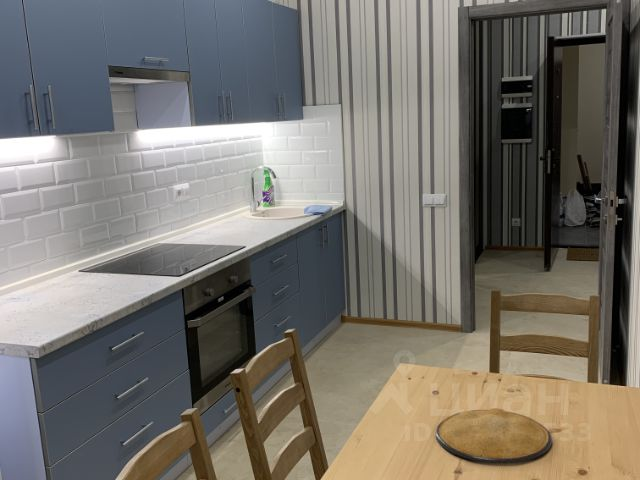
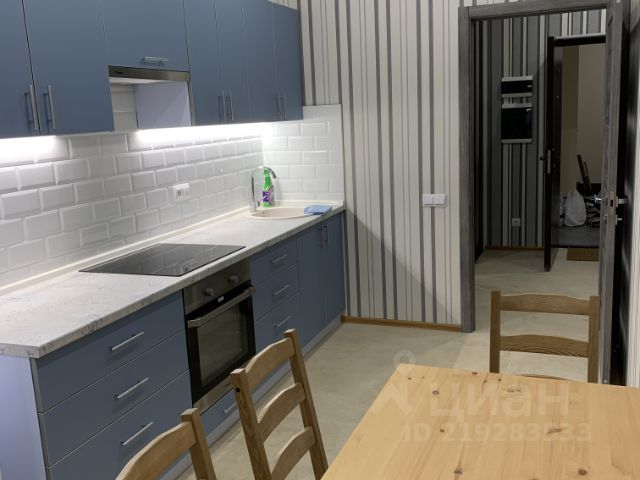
- plate (492, 426)
